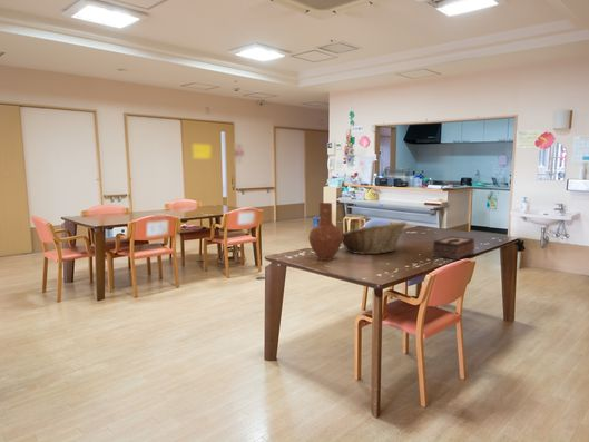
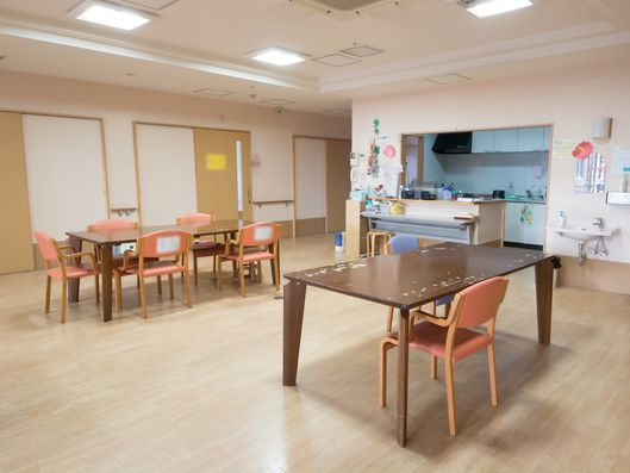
- tissue box (453, 247)
- fruit basket (372, 235)
- vase (325, 230)
